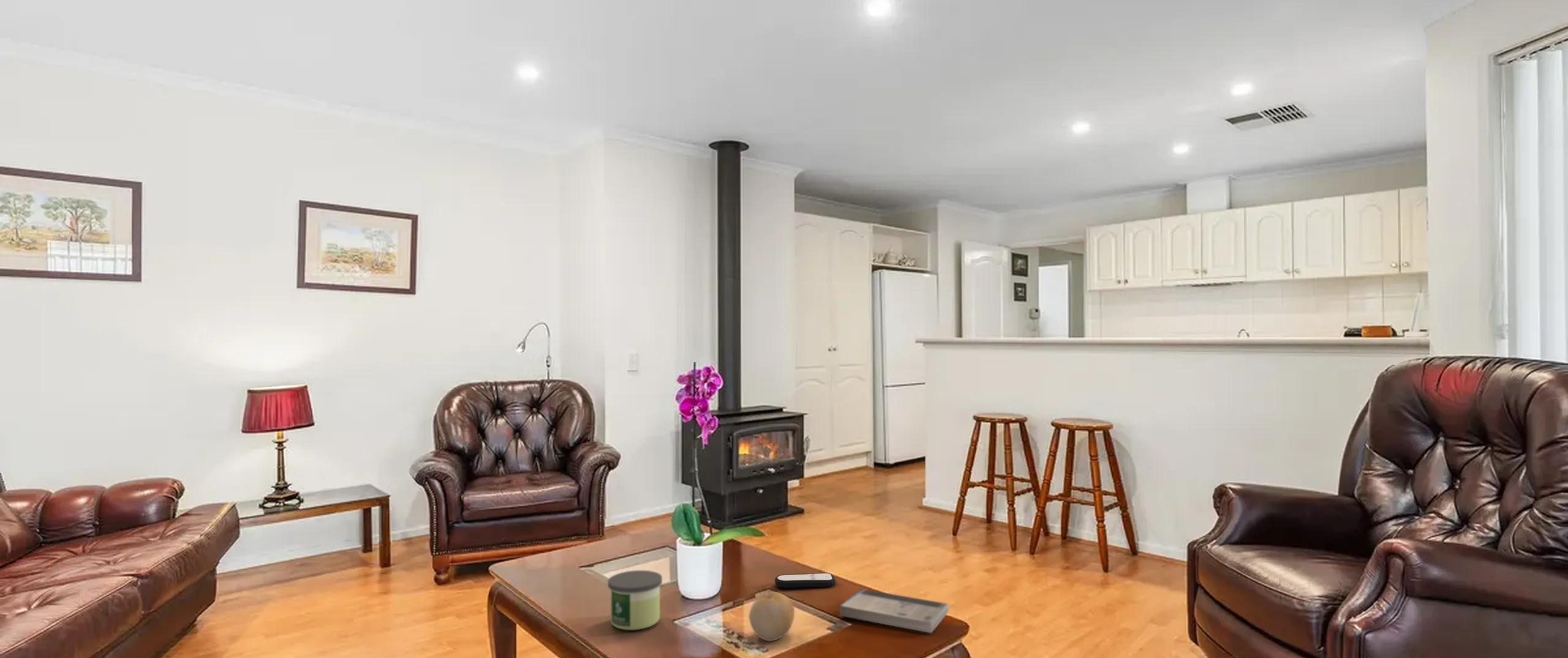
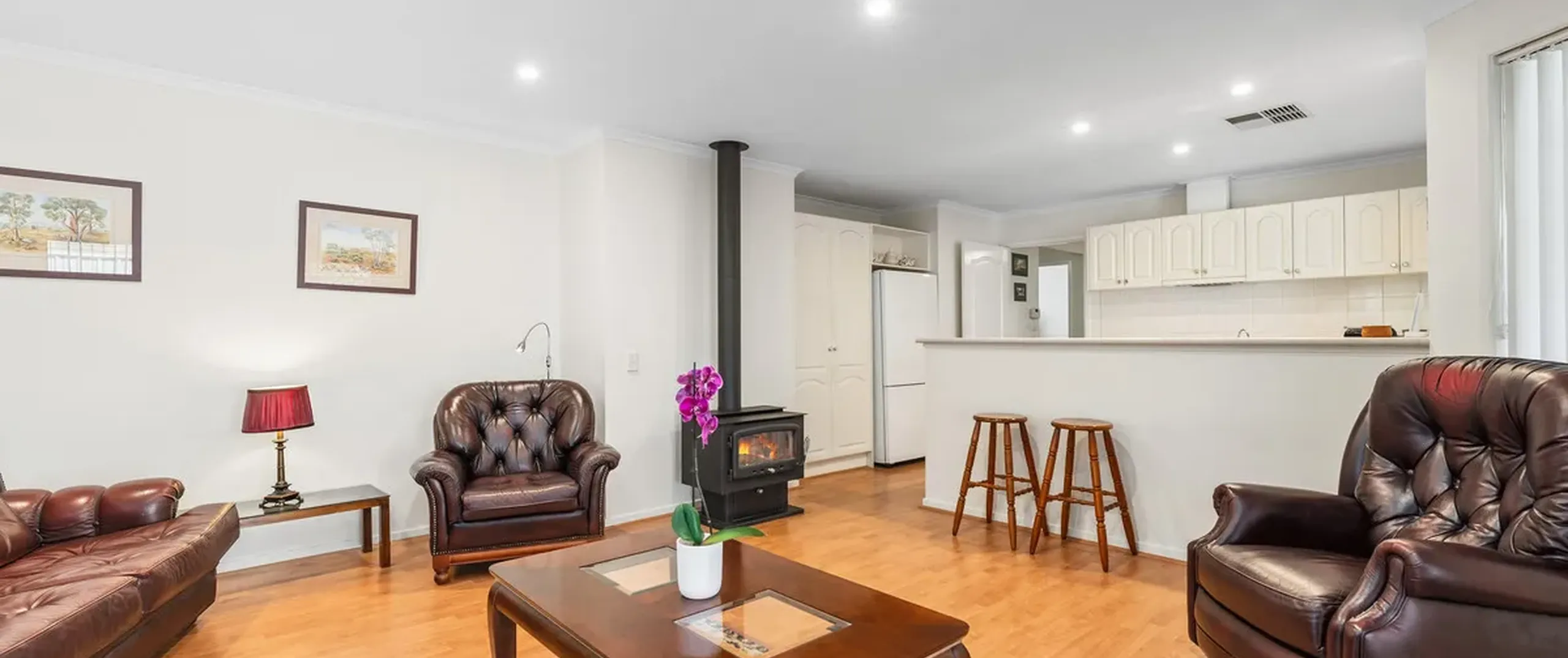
- book (894, 609)
- fruit (771, 616)
- candle (635, 600)
- remote control (805, 580)
